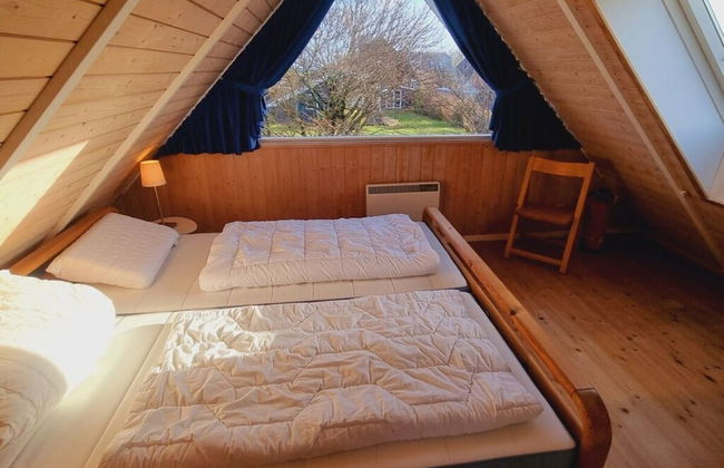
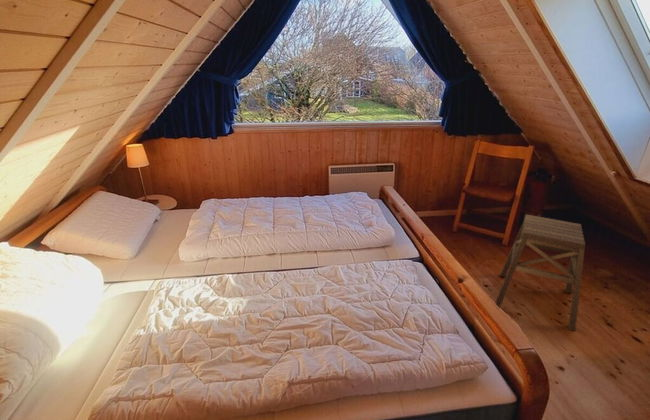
+ stool (543, 261)
